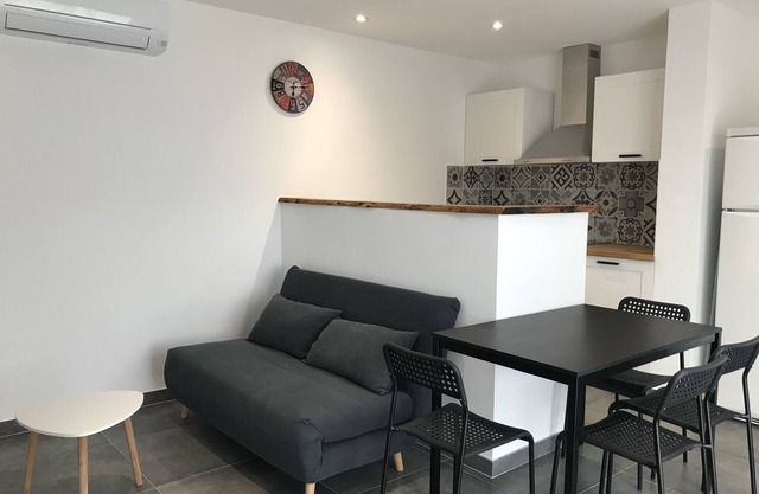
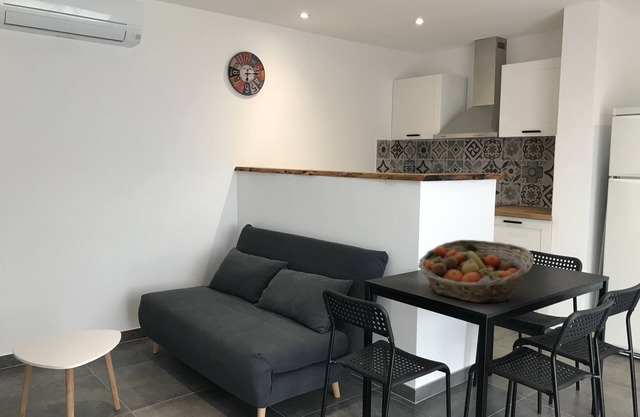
+ fruit basket (473, 269)
